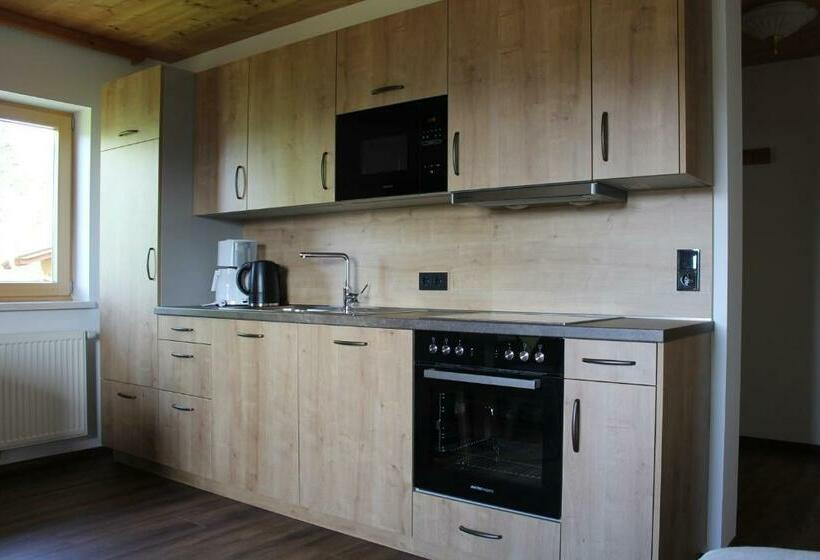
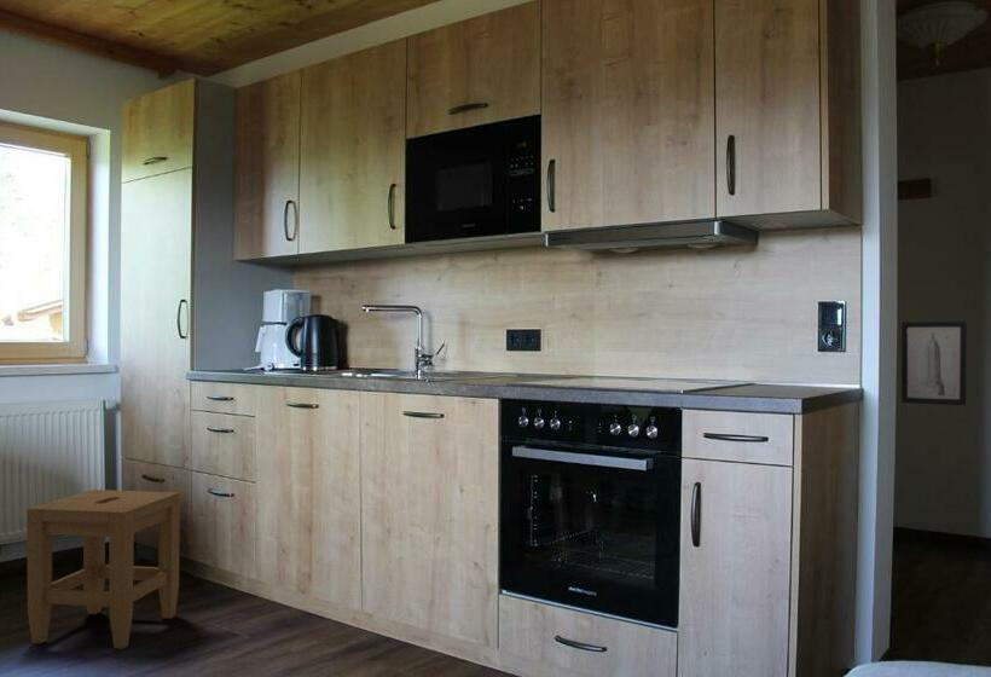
+ wall art (933, 363)
+ stool (106, 565)
